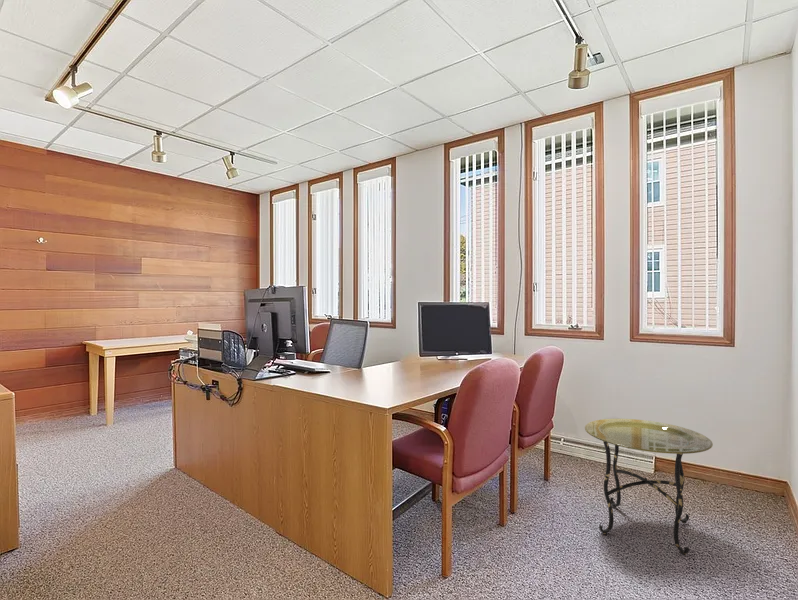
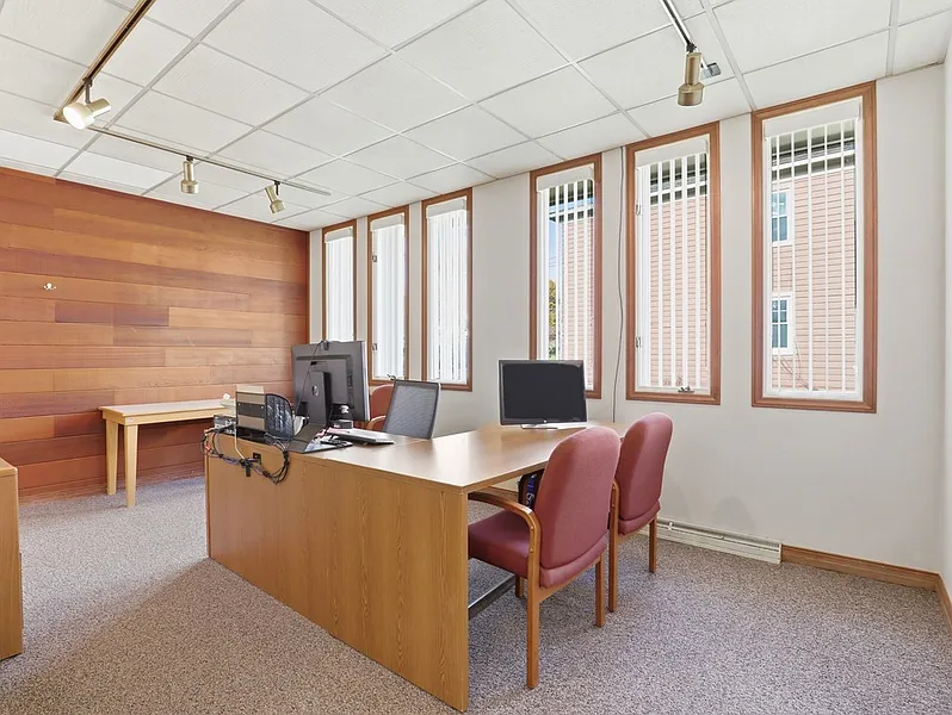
- side table (645, 481)
